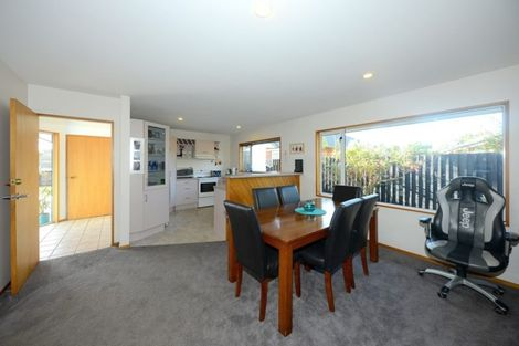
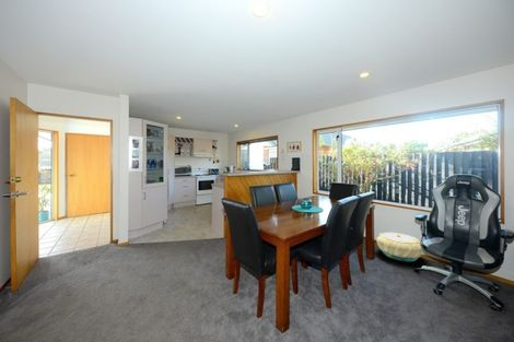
+ basket (398, 245)
